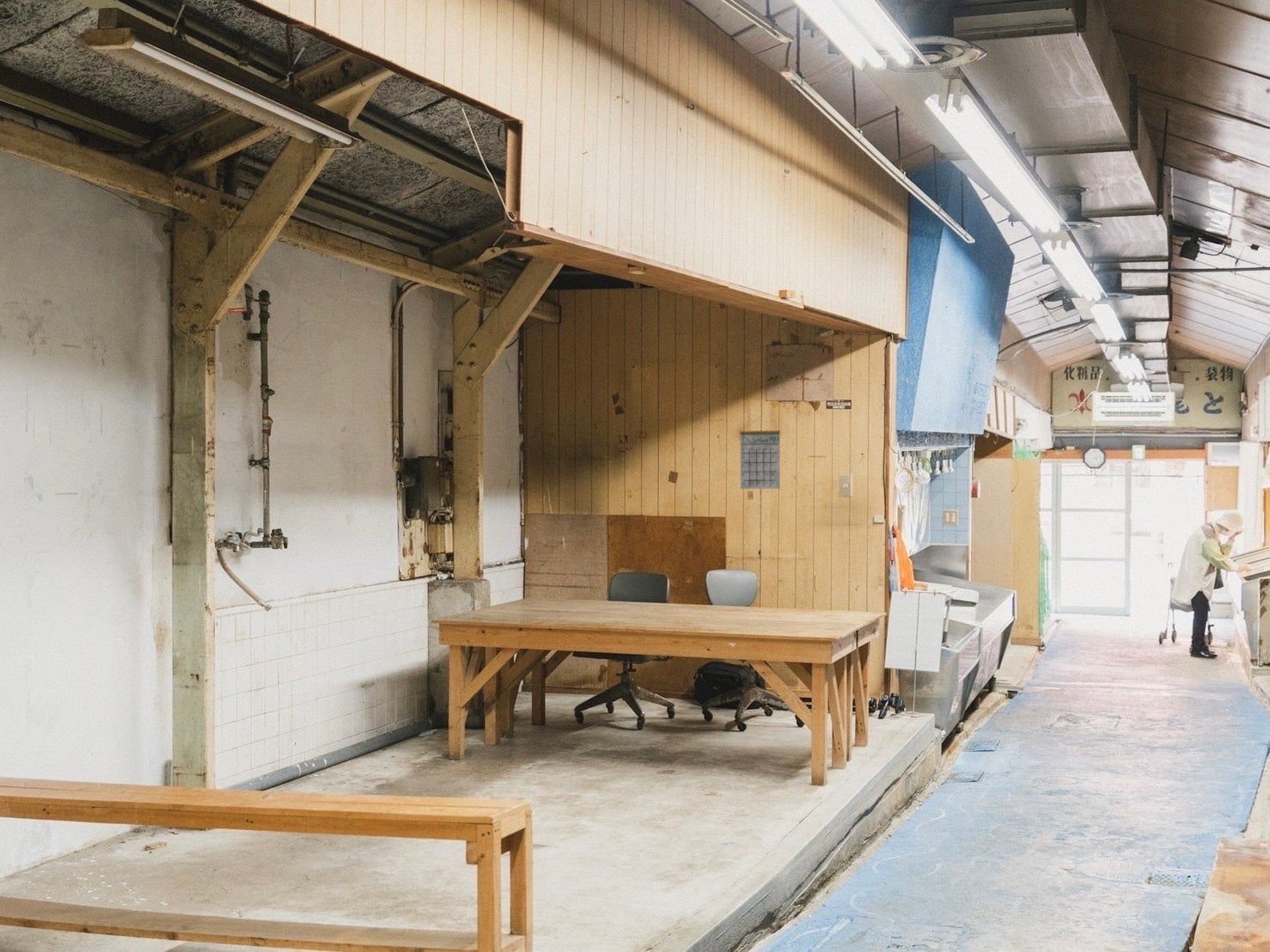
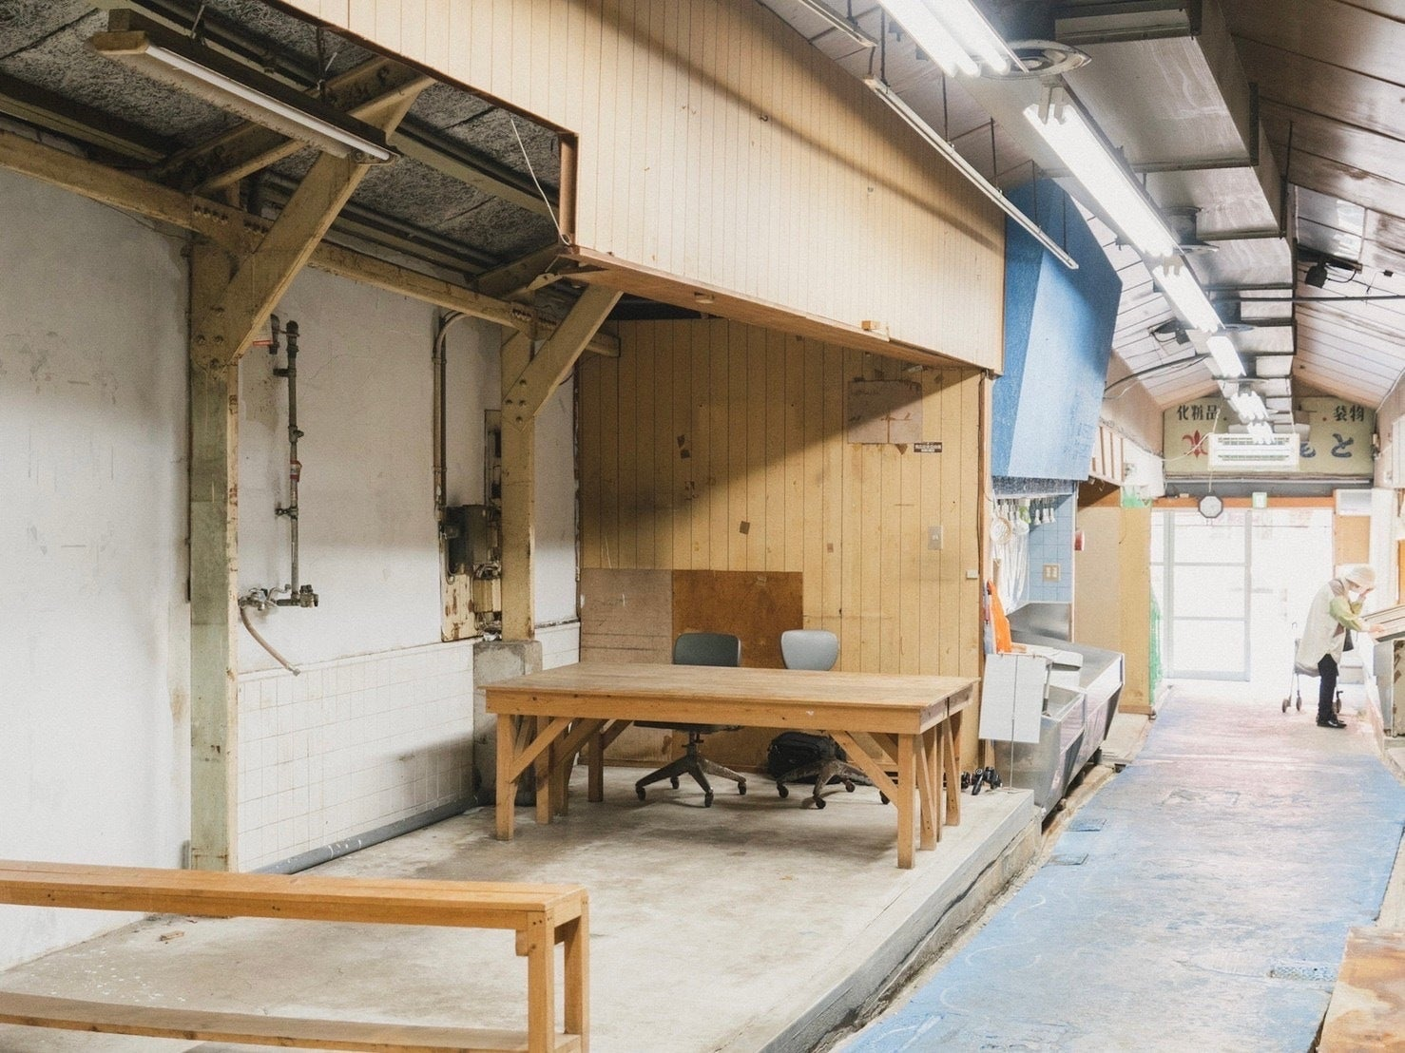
- calendar (760, 453)
